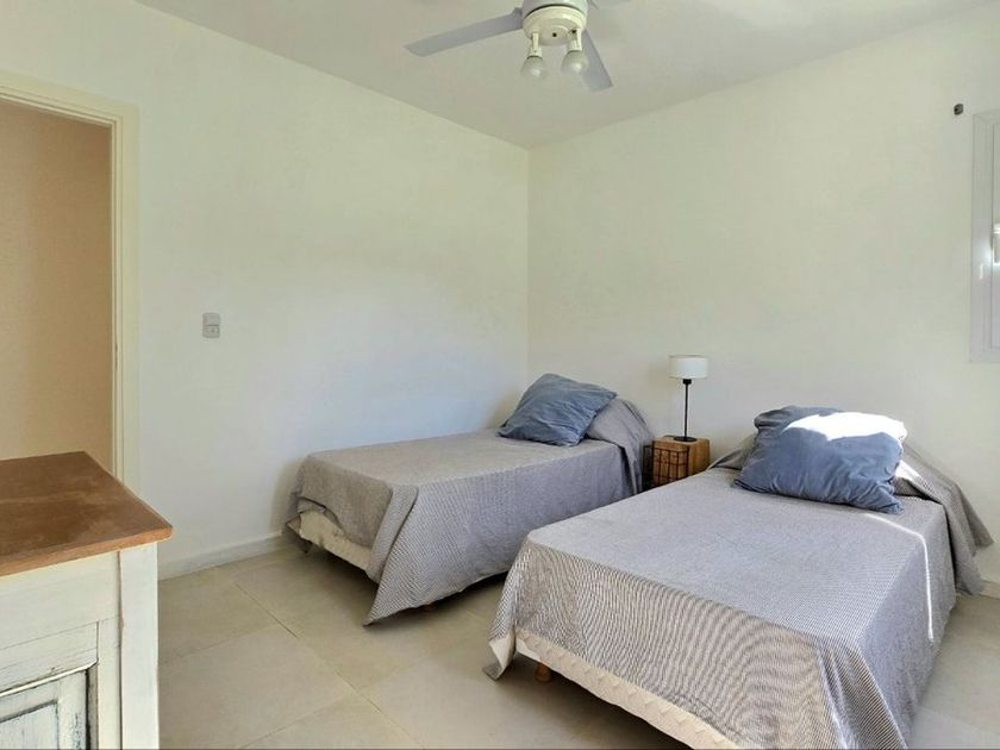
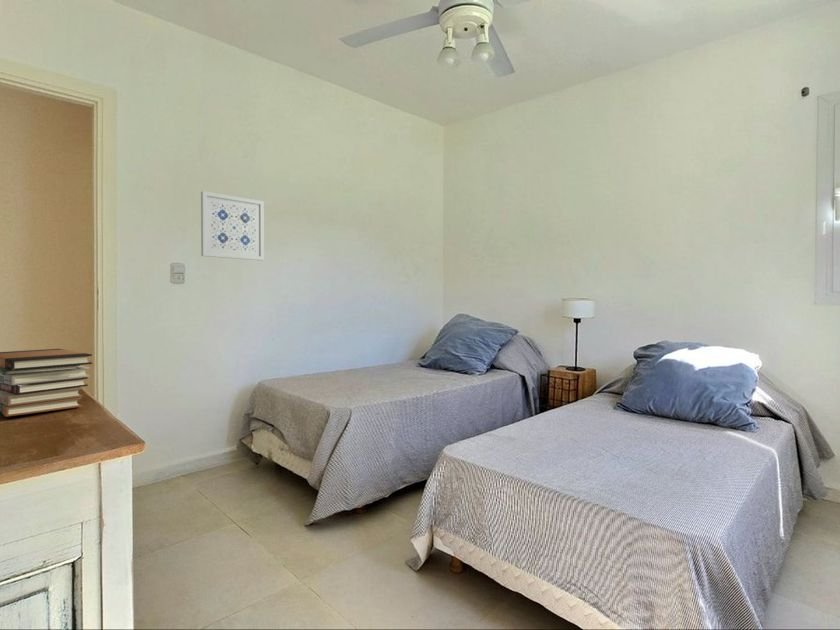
+ book stack (36, 378)
+ wall art (233, 227)
